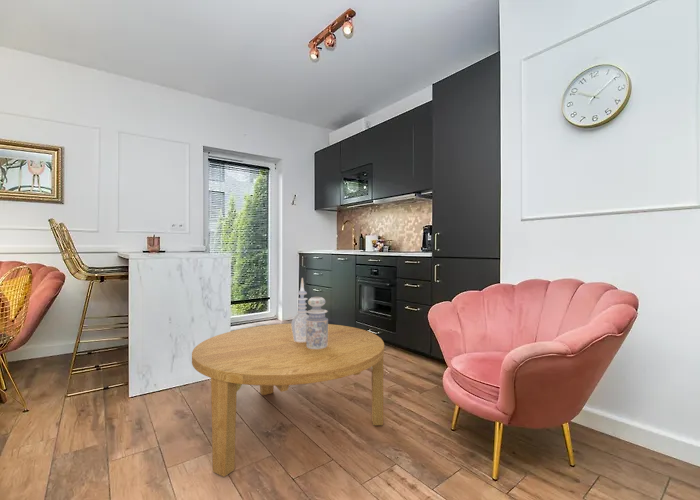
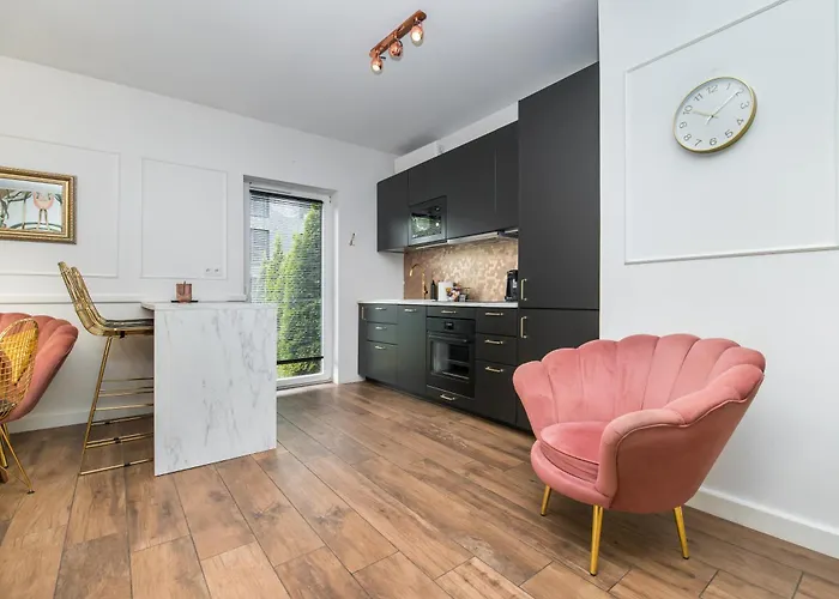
- coffee table (292, 382)
- decorative vase (309, 310)
